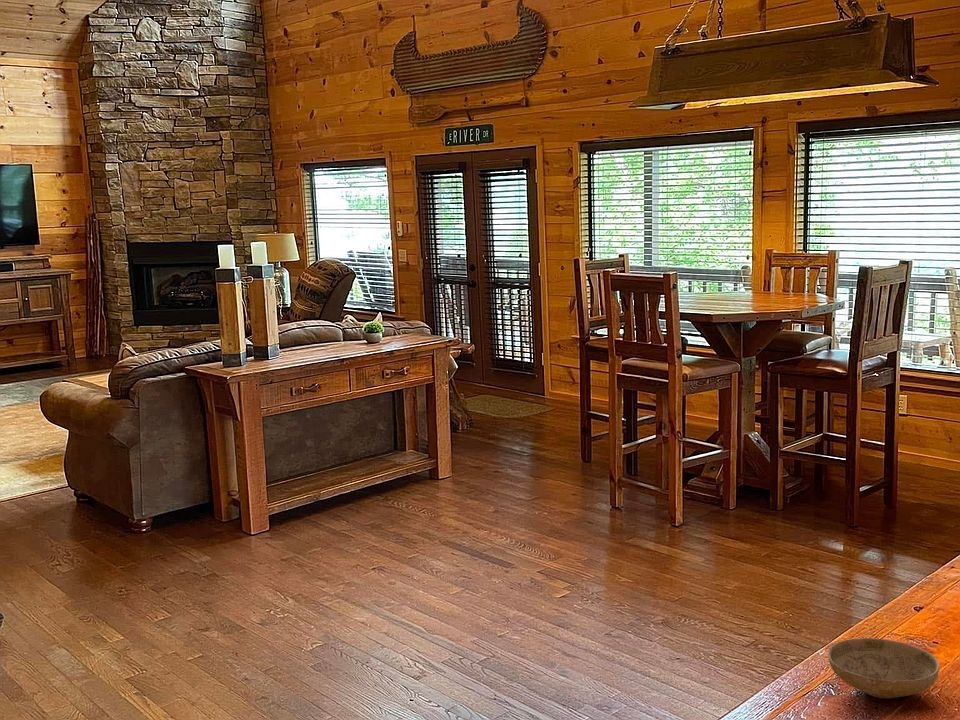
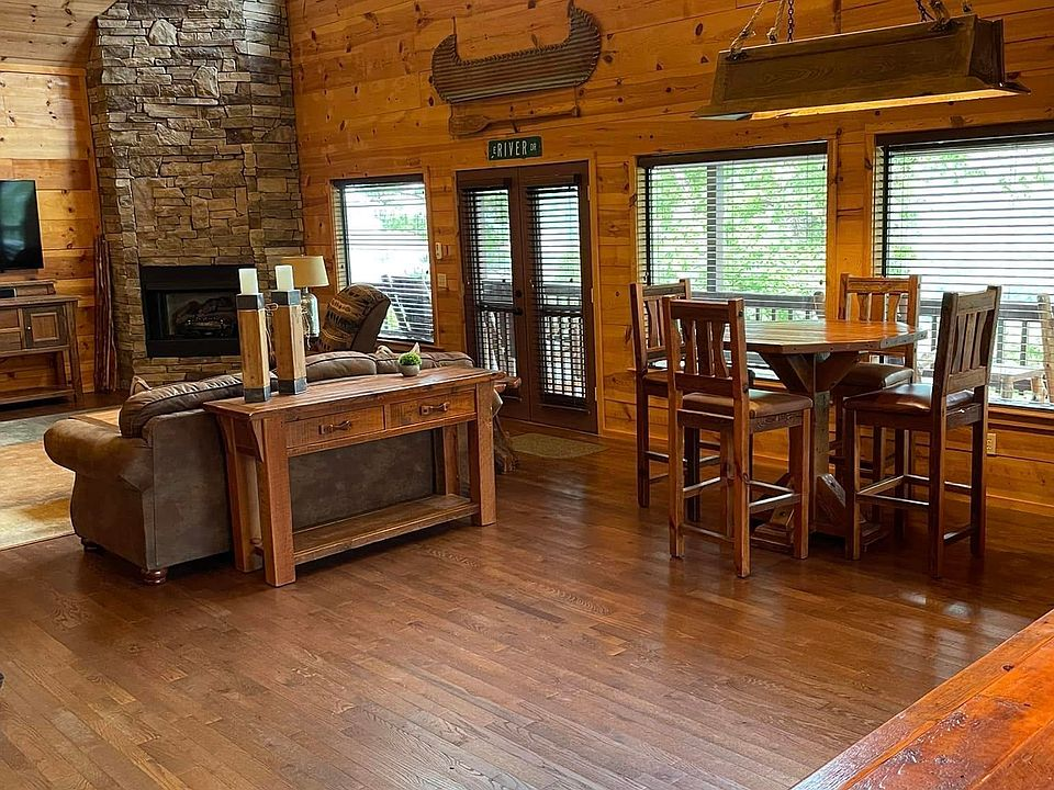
- ceramic bowl (882, 673)
